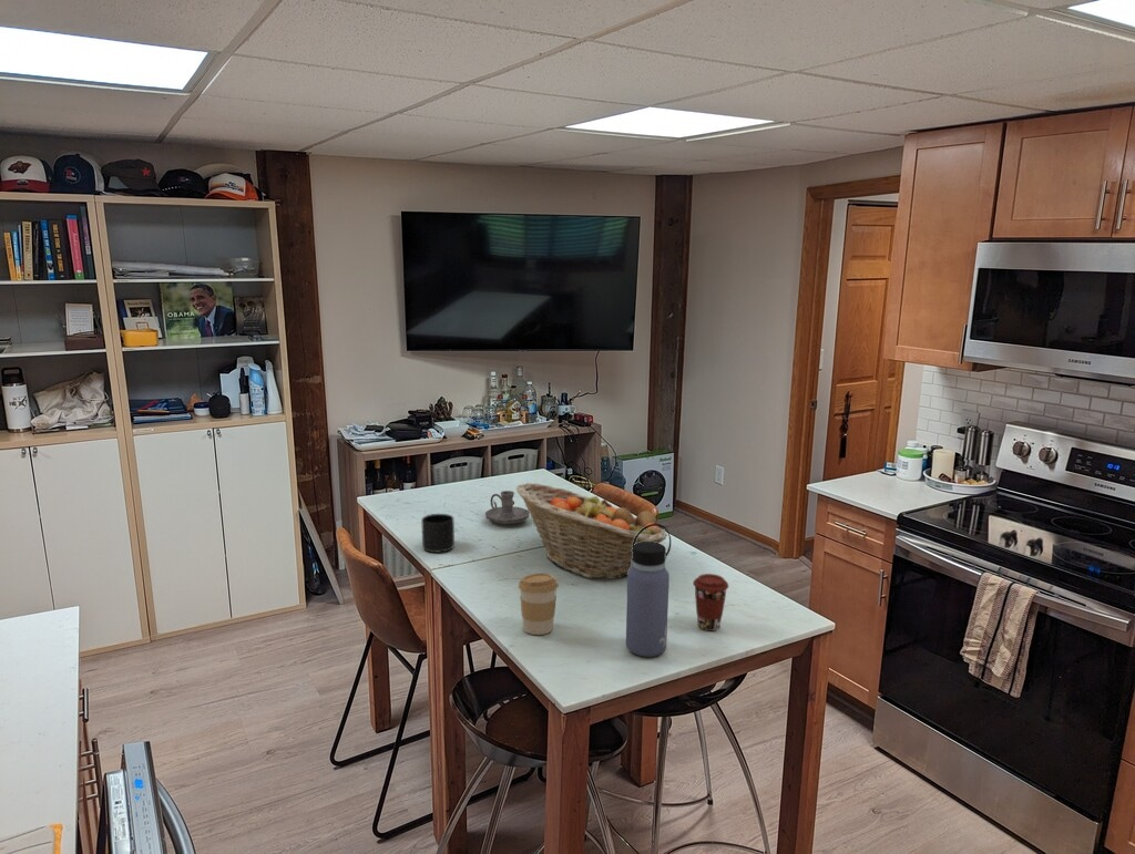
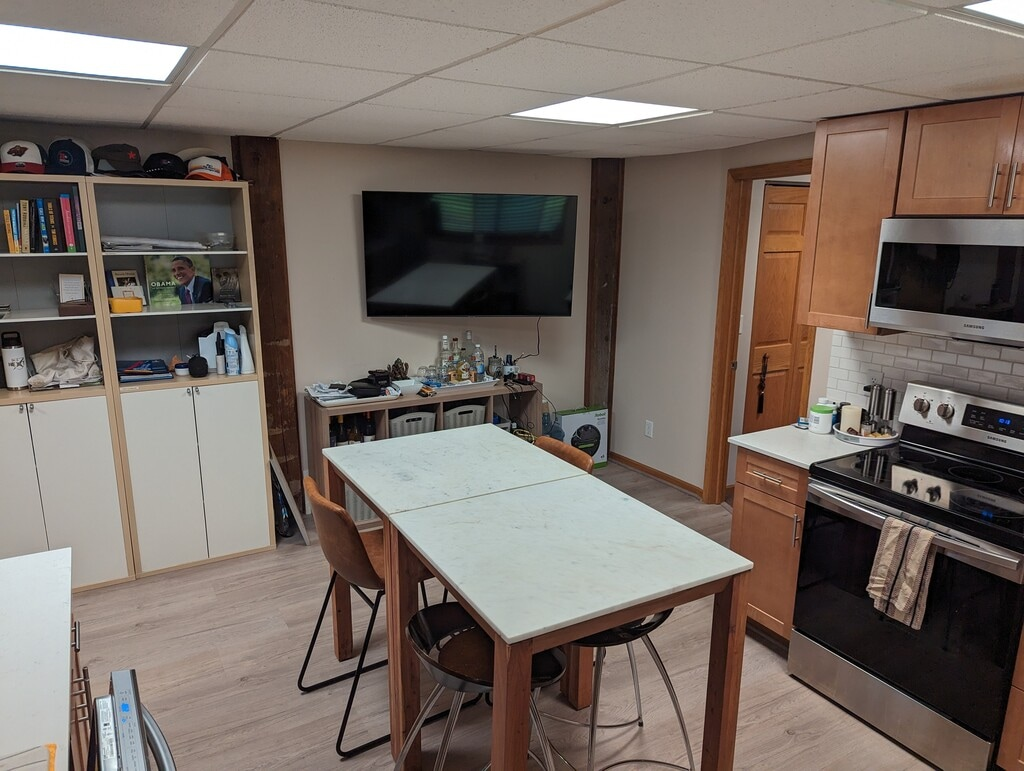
- candle holder (504, 505)
- mug (437, 531)
- water bottle (648, 589)
- coffee cup (709, 601)
- fruit basket (589, 523)
- coffee cup (538, 601)
